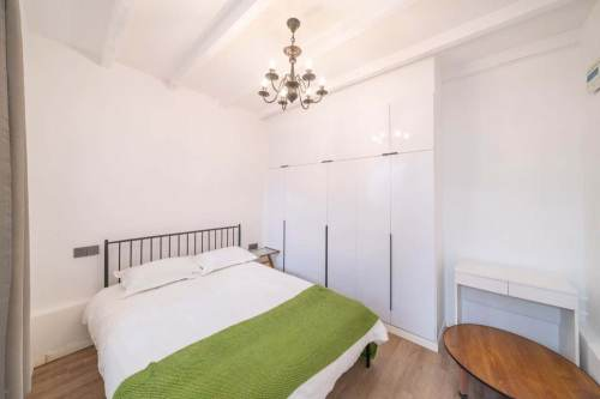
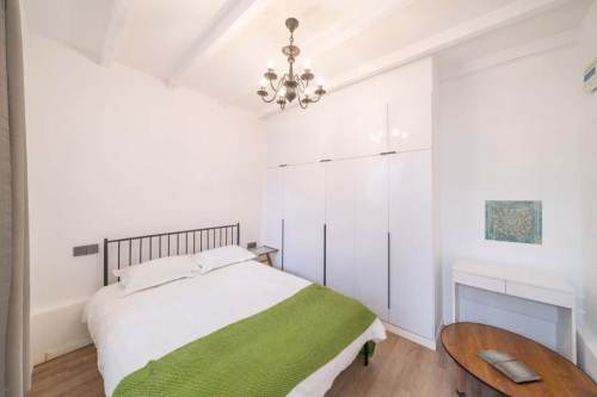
+ wall art (511, 221)
+ hardback book (505, 362)
